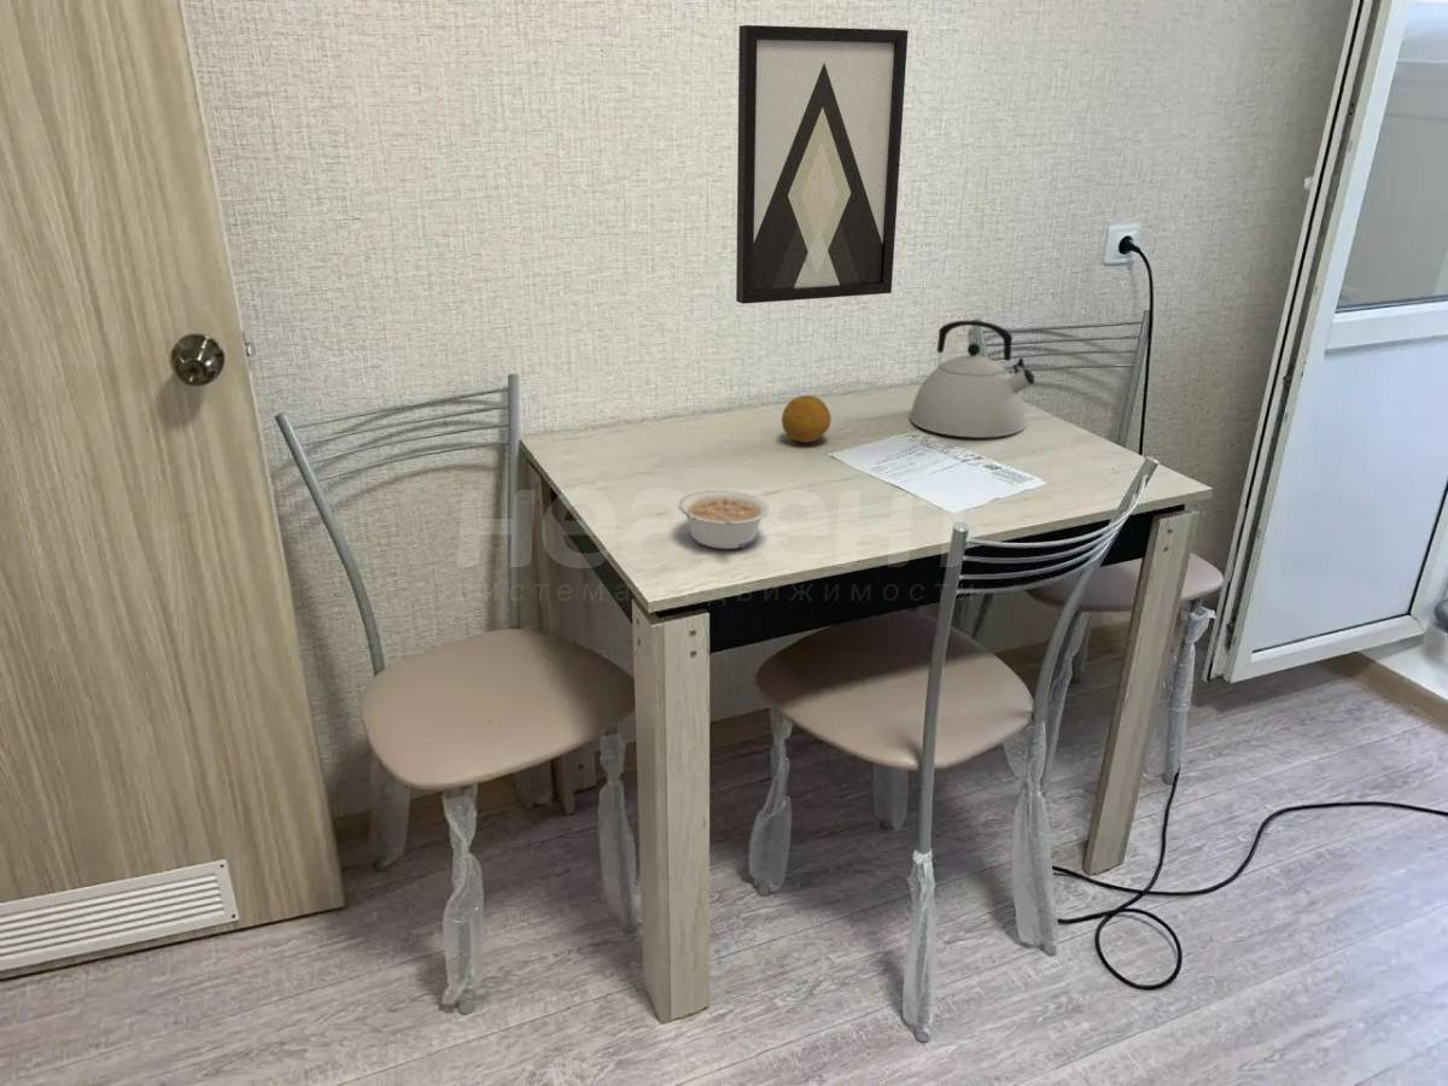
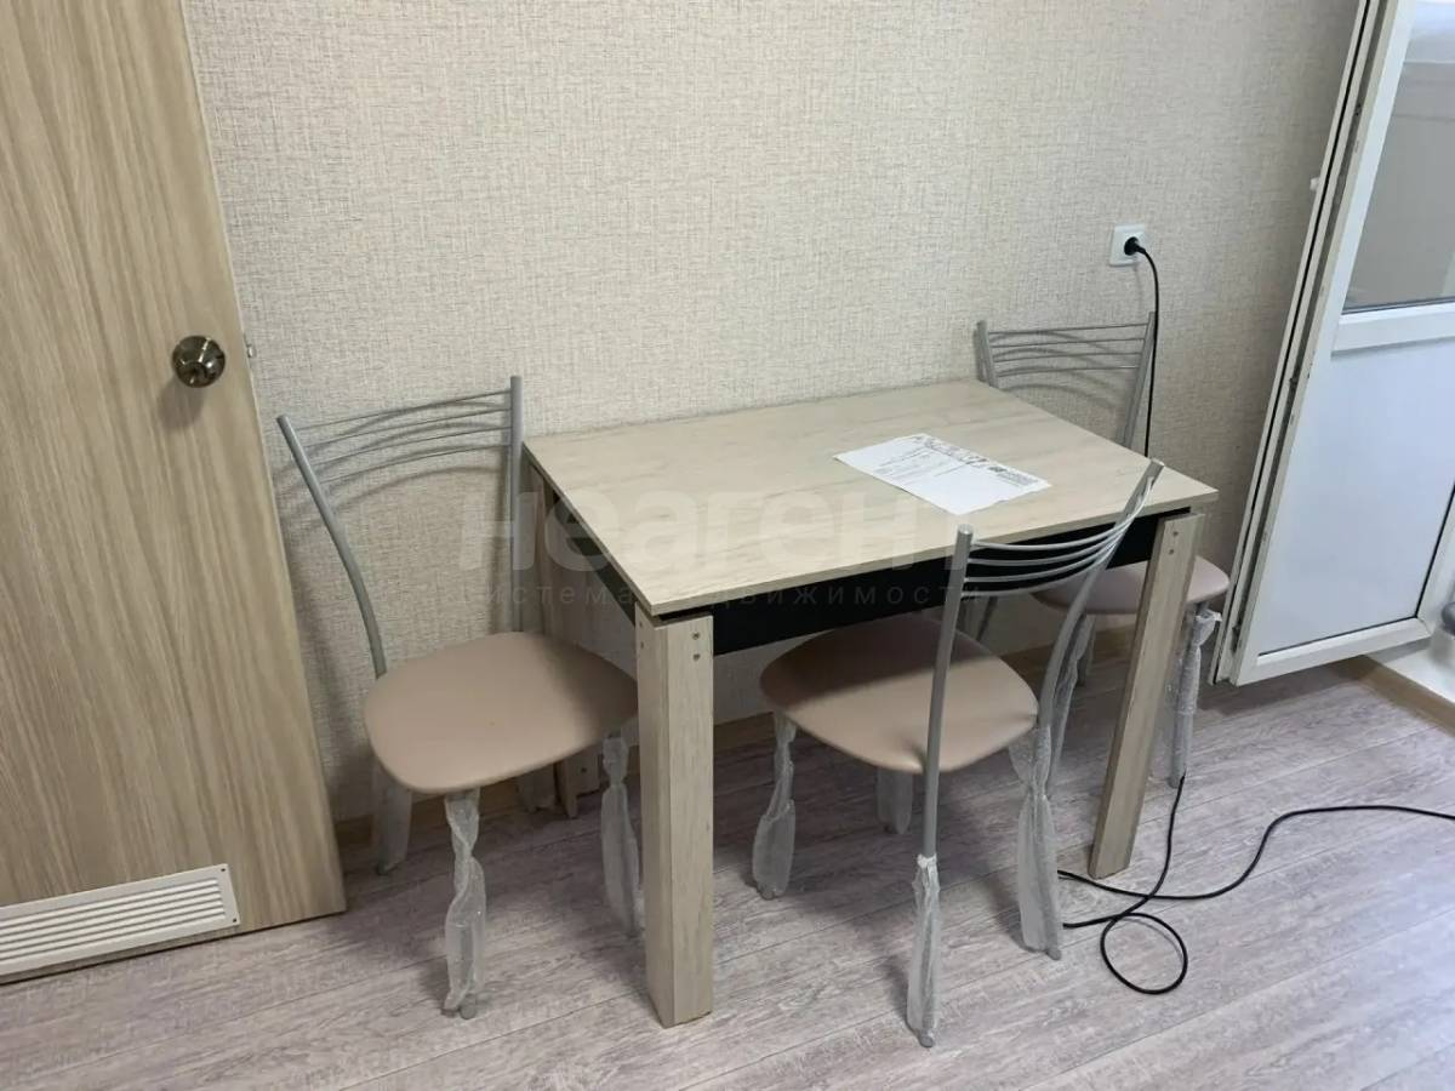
- wall art (821, 168)
- legume (725, 519)
- kettle (974, 372)
- fruit (806, 419)
